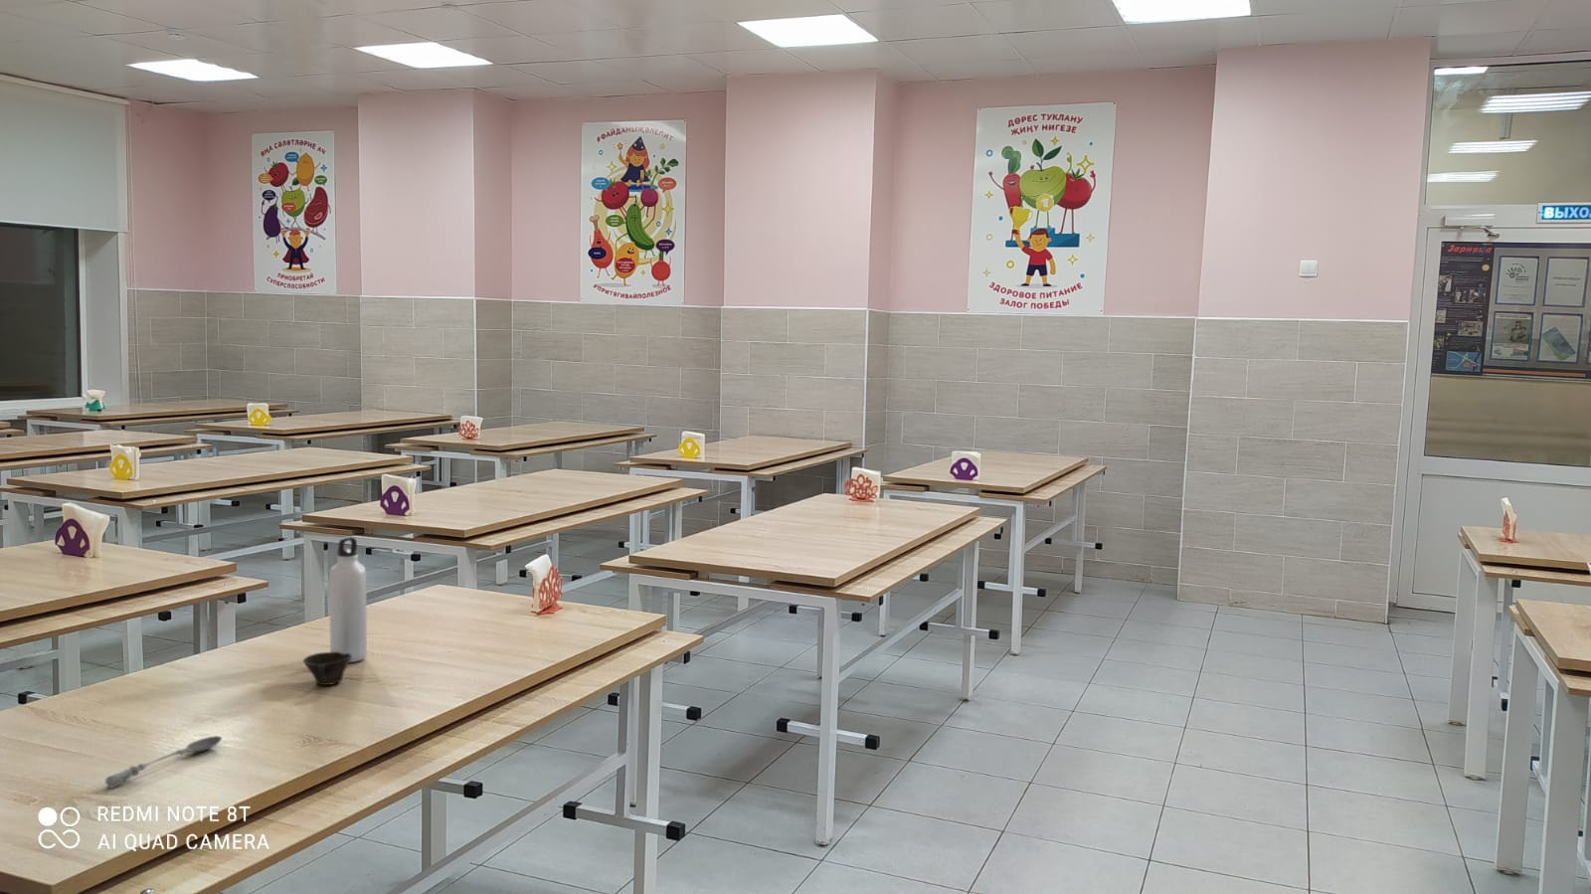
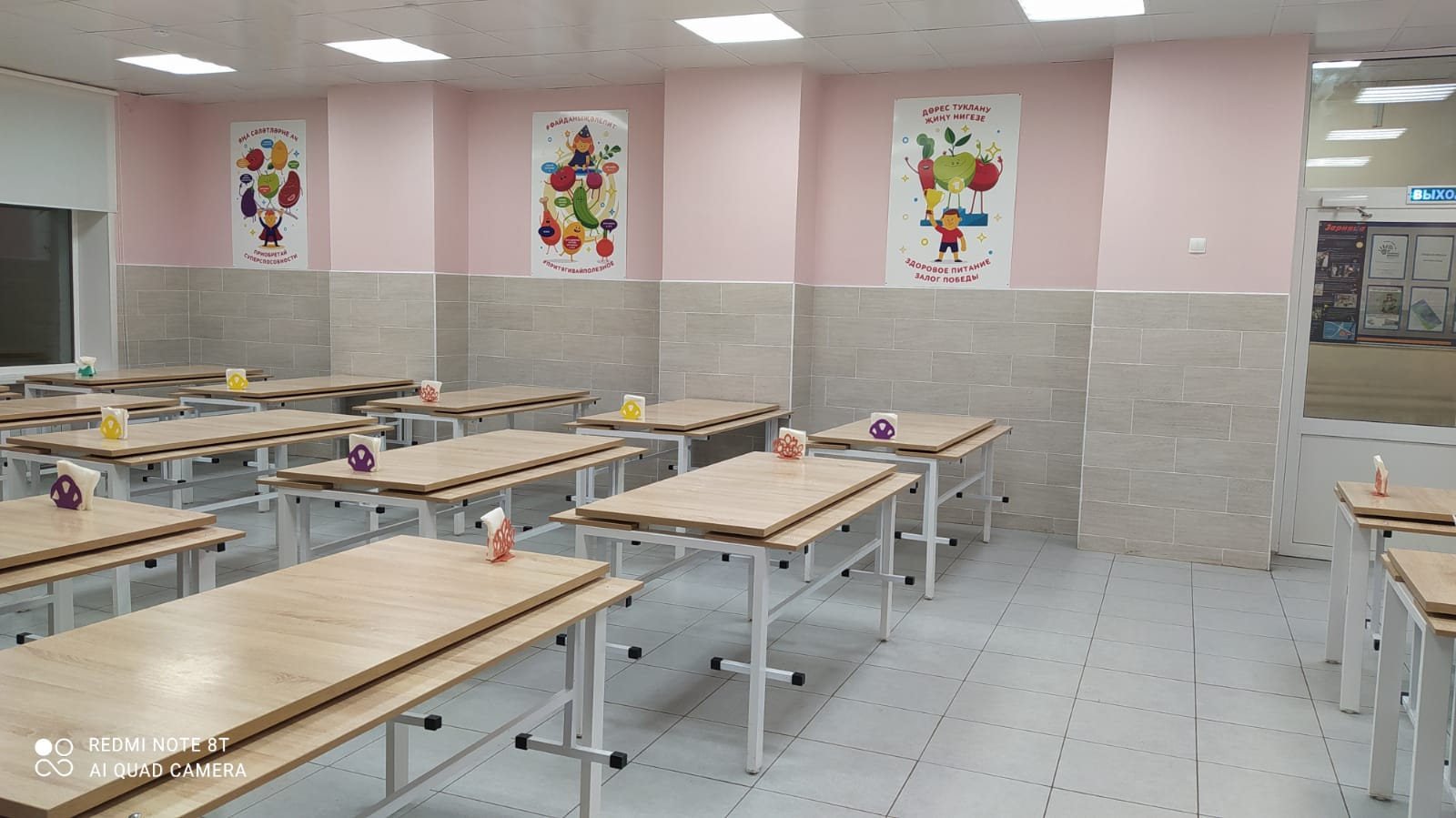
- water bottle (347, 598)
- cup (326, 670)
- soupspoon (167, 756)
